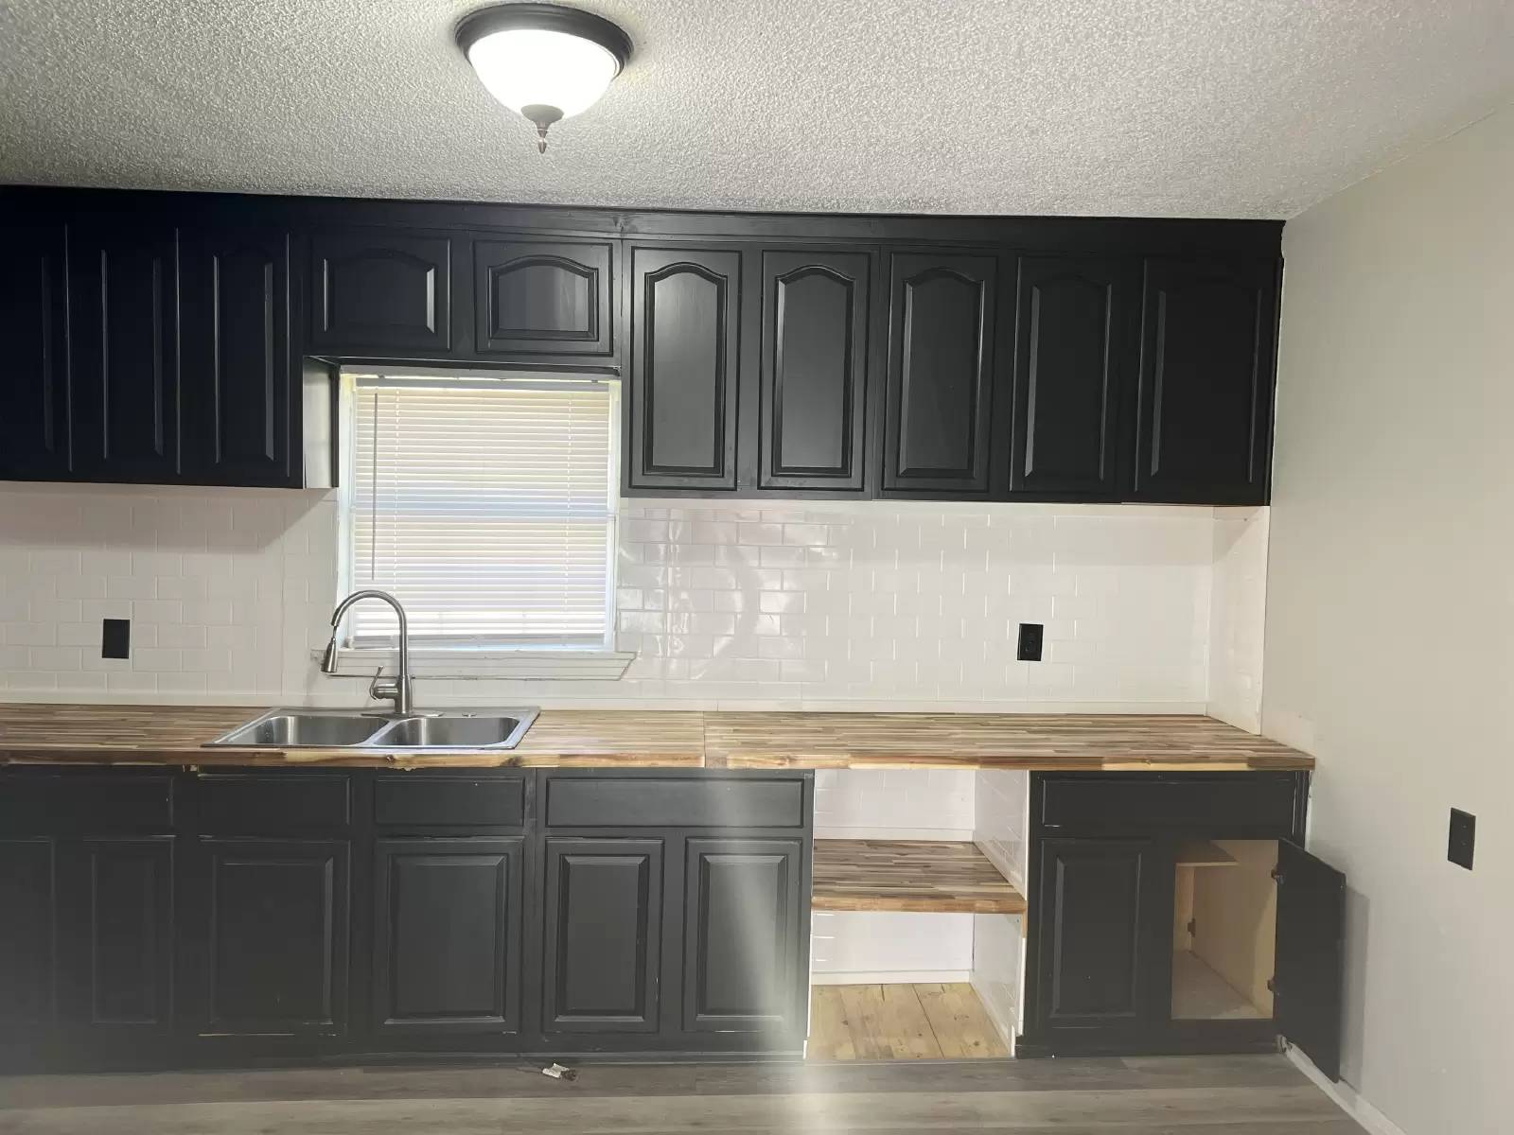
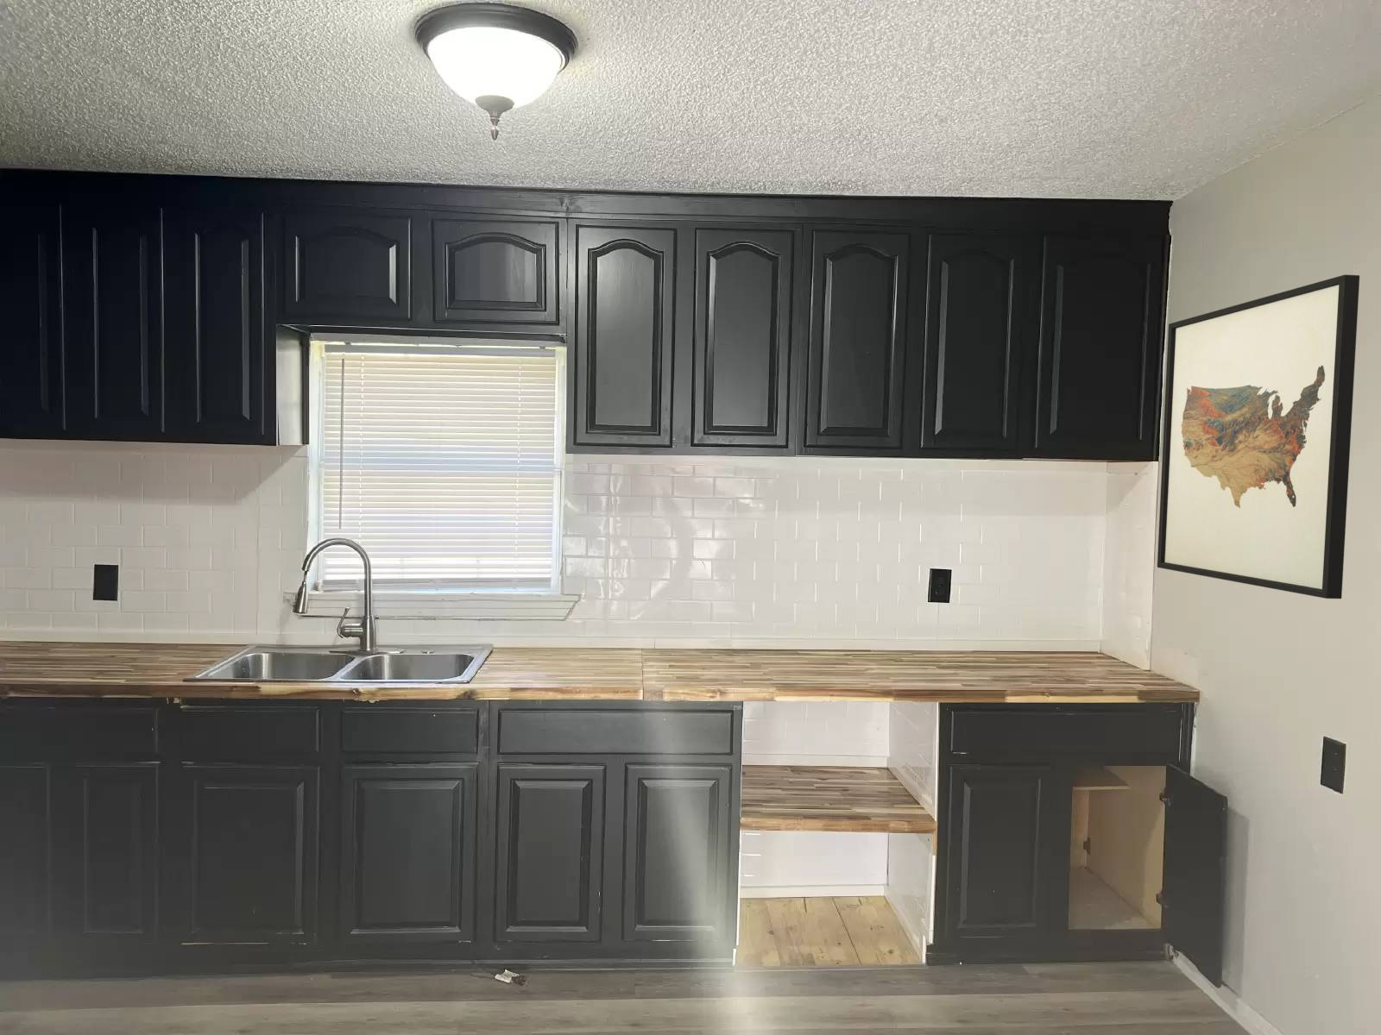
+ wall art (1243, 442)
